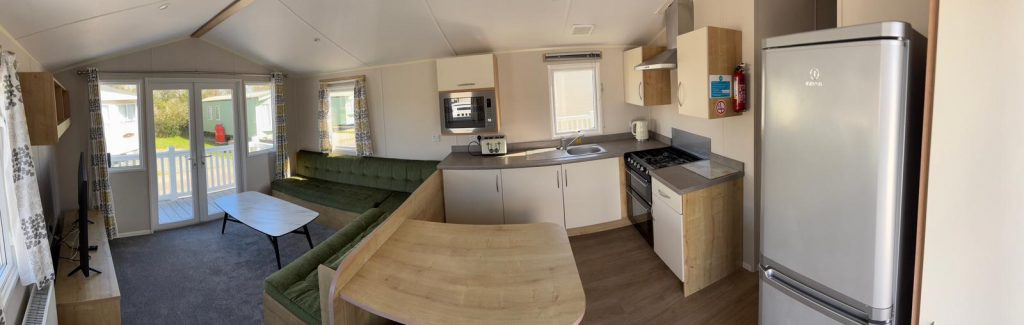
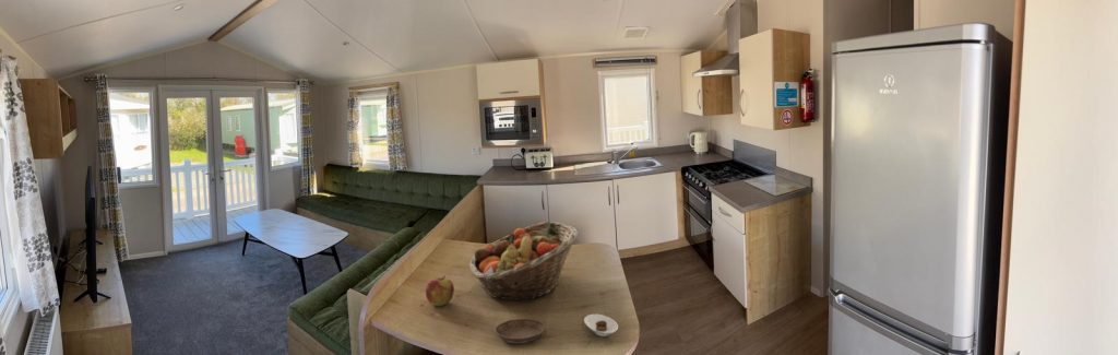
+ apple (439, 289)
+ fruit basket (523, 257)
+ saucer (520, 332)
+ saucer (600, 326)
